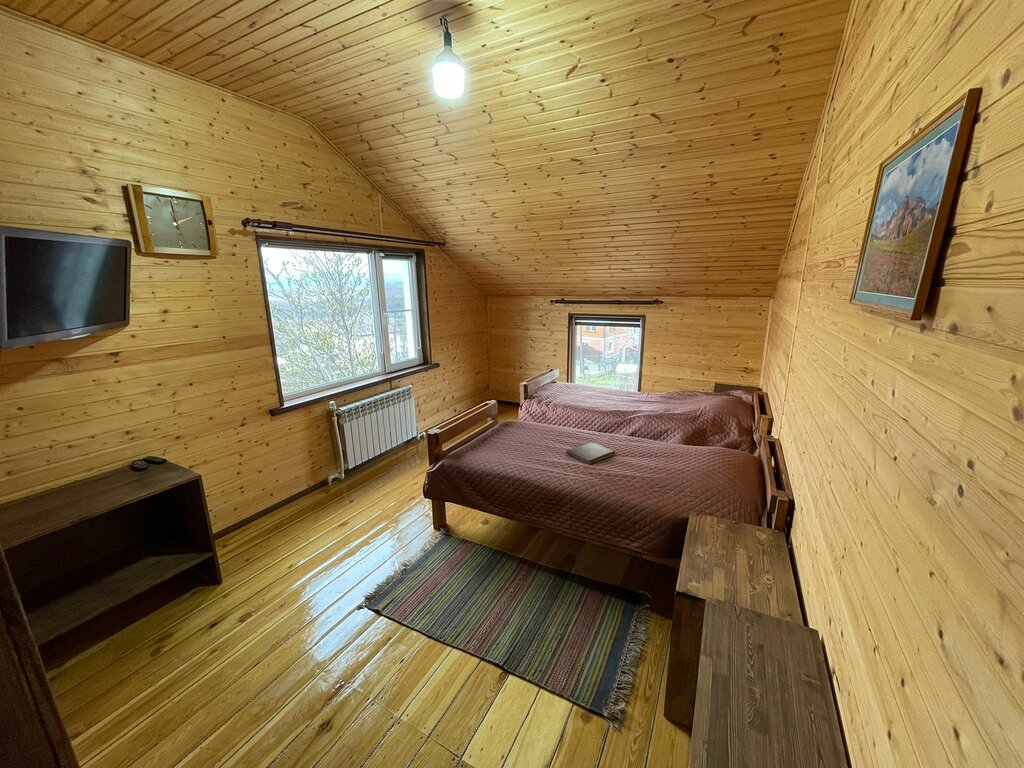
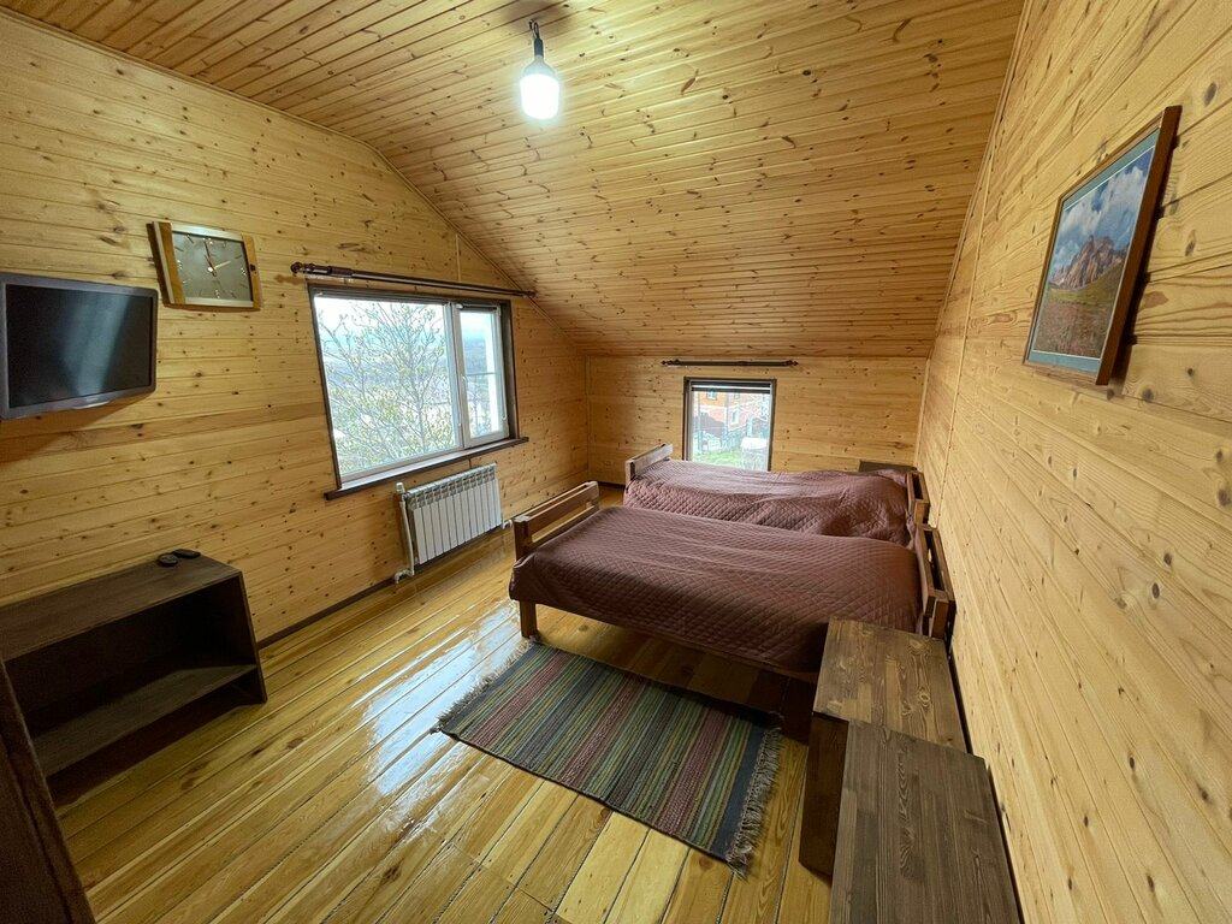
- book (590, 452)
